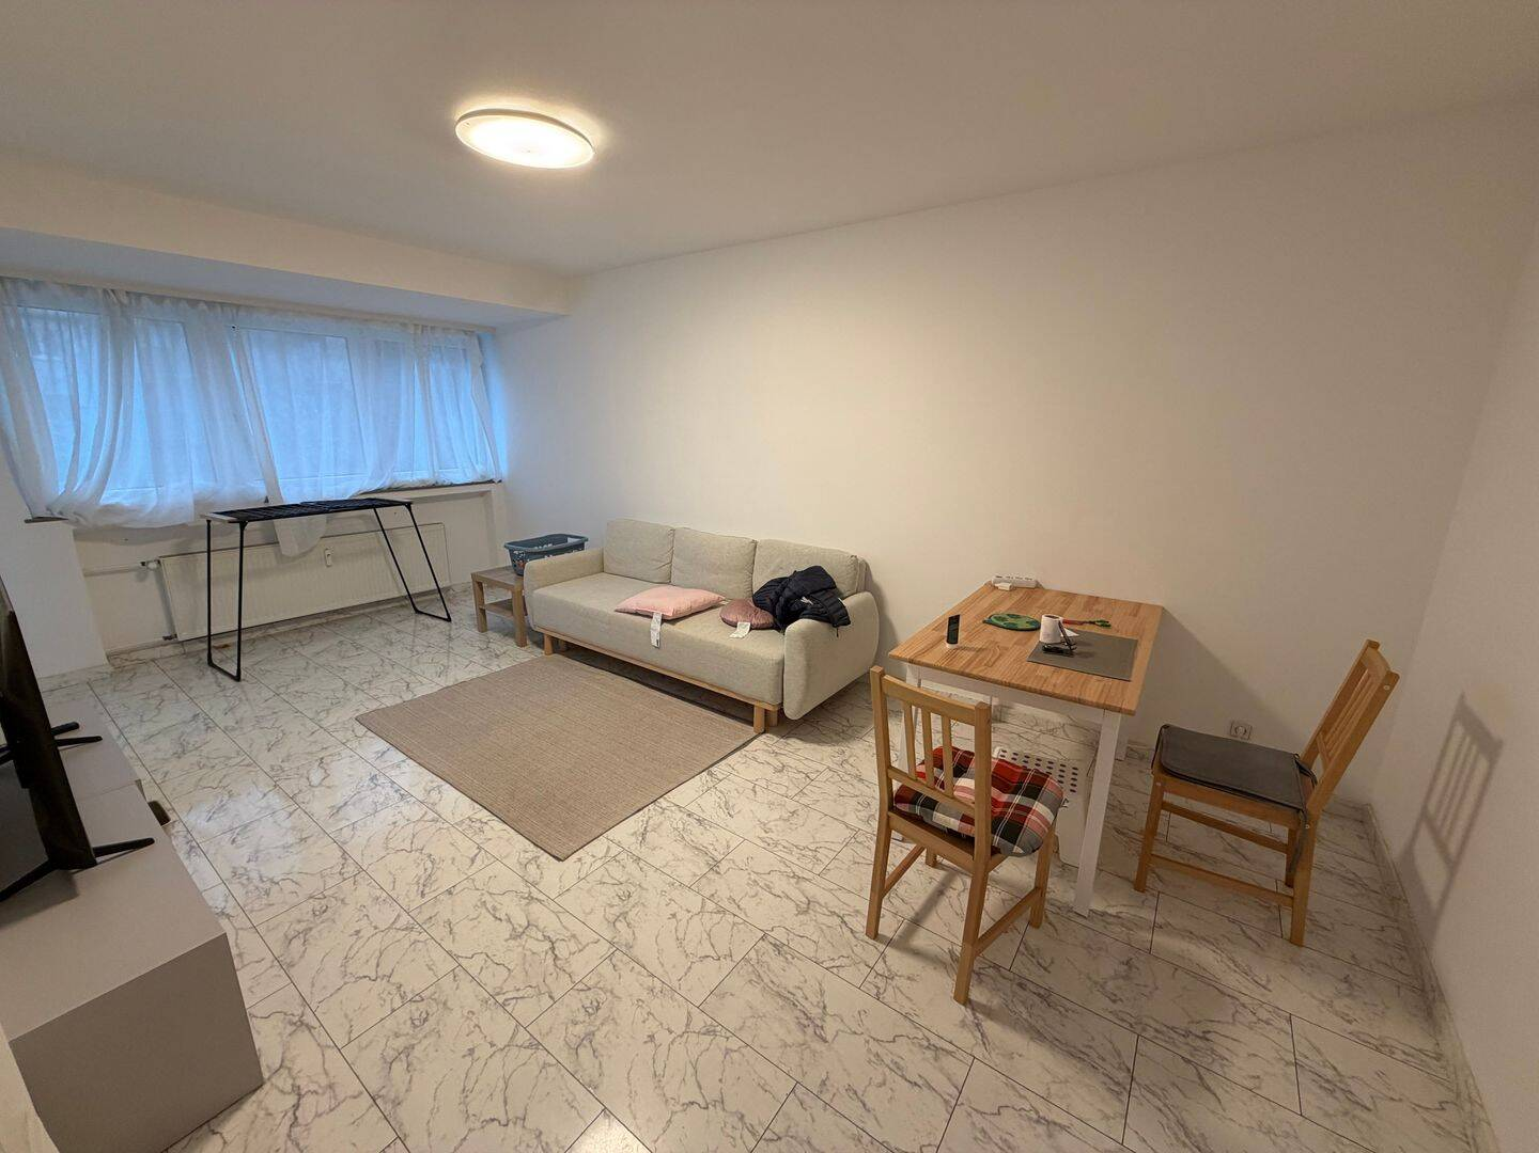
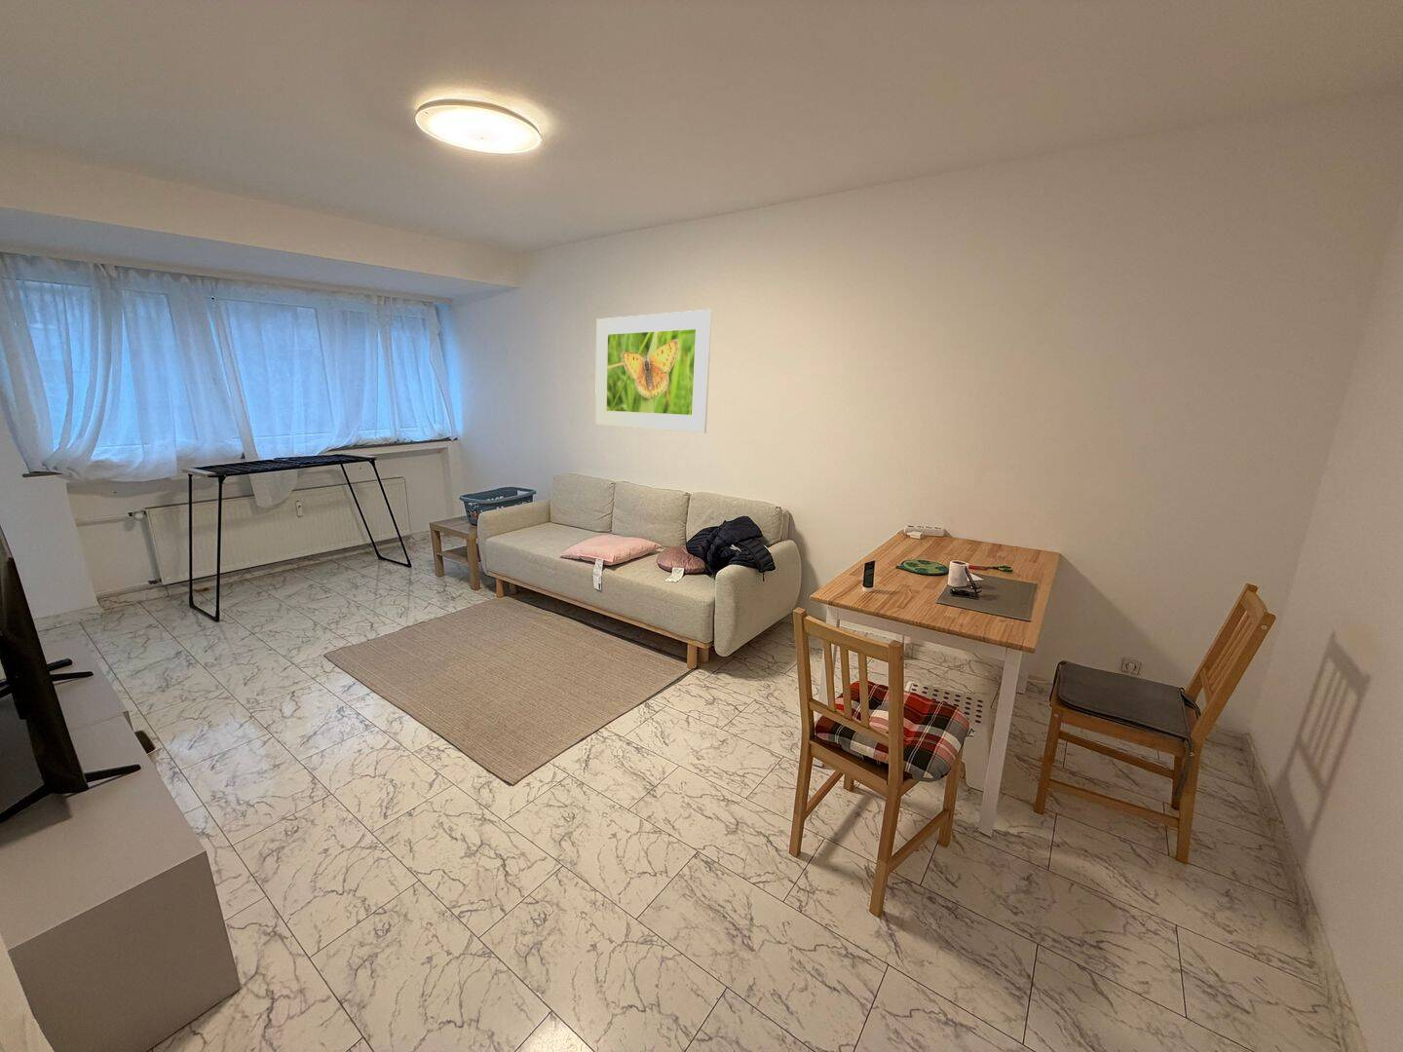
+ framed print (647, 372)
